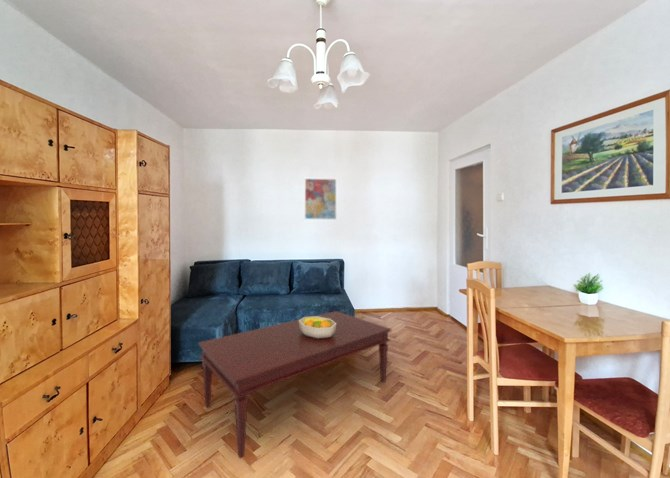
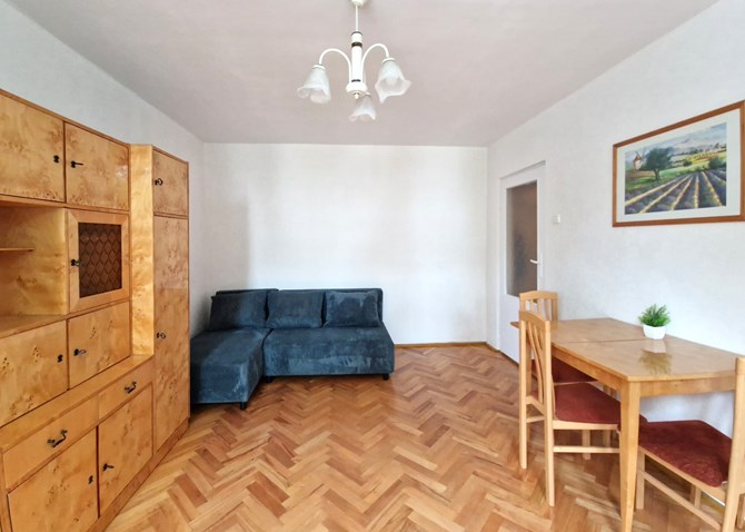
- coffee table (301, 364)
- fruit bowl (317, 324)
- wall art (320, 199)
